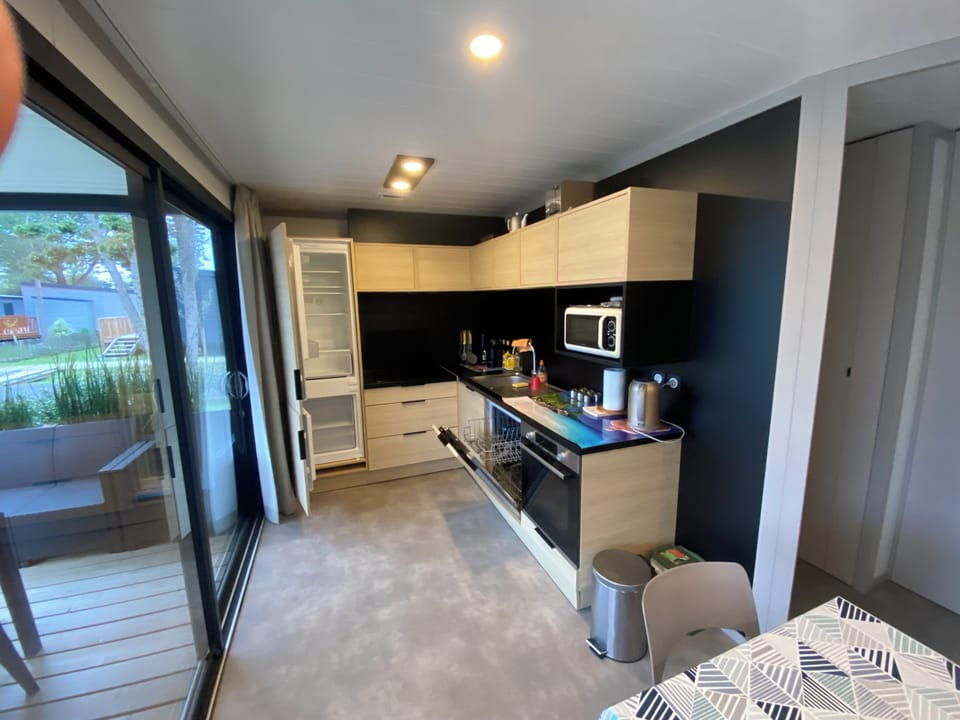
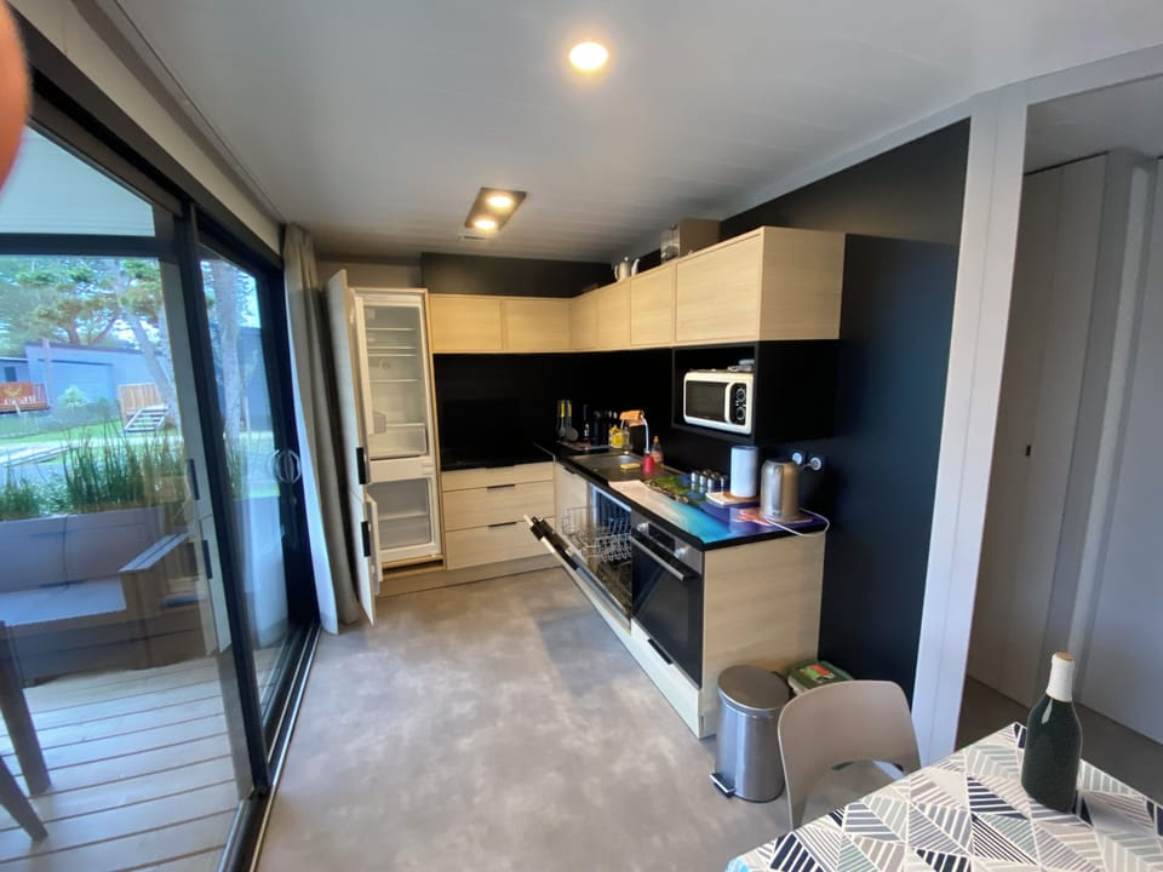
+ wine bottle (1054, 725)
